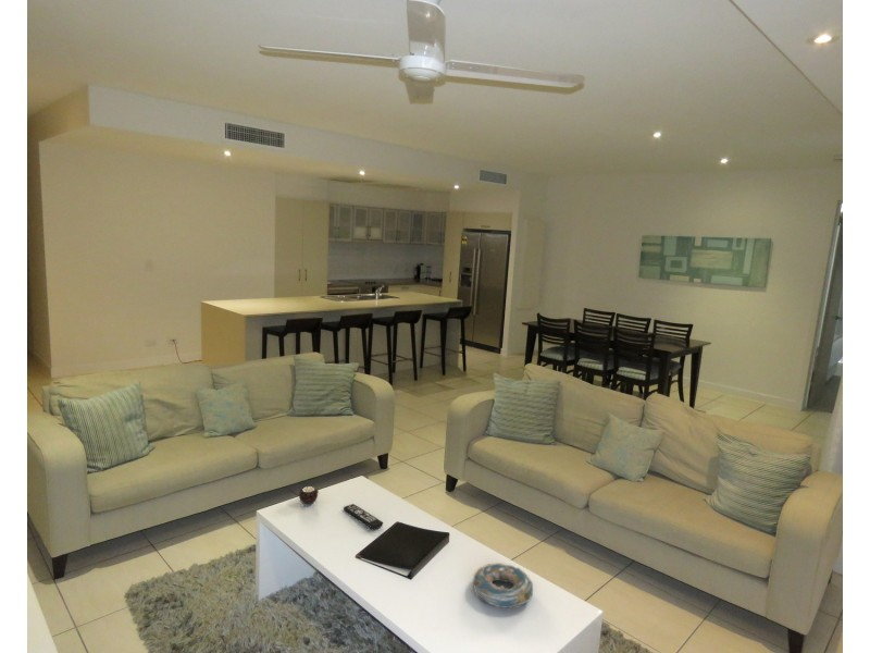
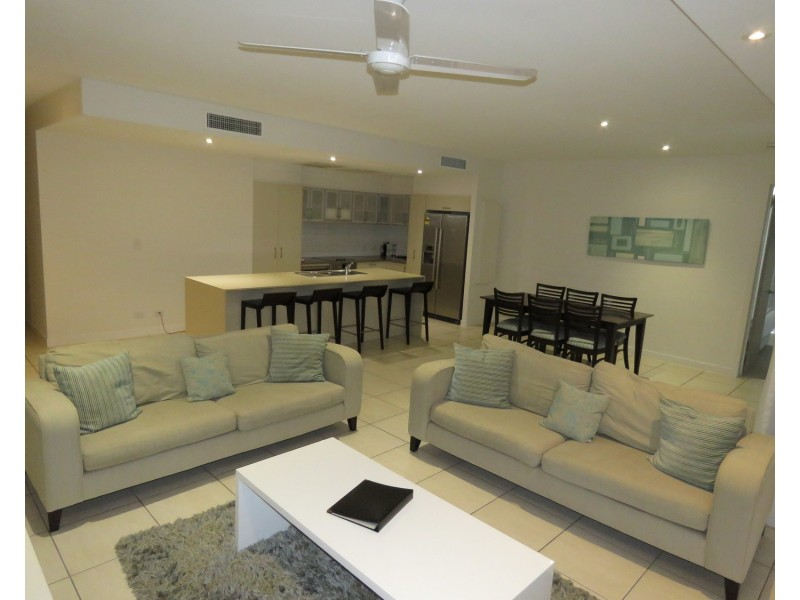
- decorative bowl (502, 586)
- remote control (362, 516)
- candle (308, 494)
